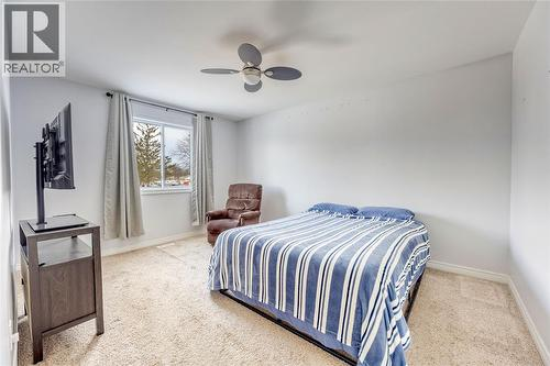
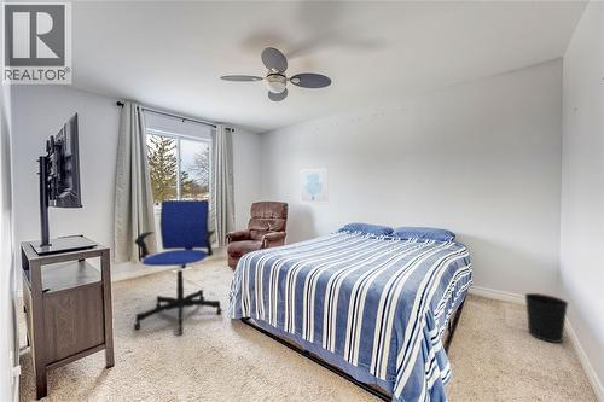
+ office chair (182, 258)
+ wall art (313, 186)
+ wastebasket (545, 317)
